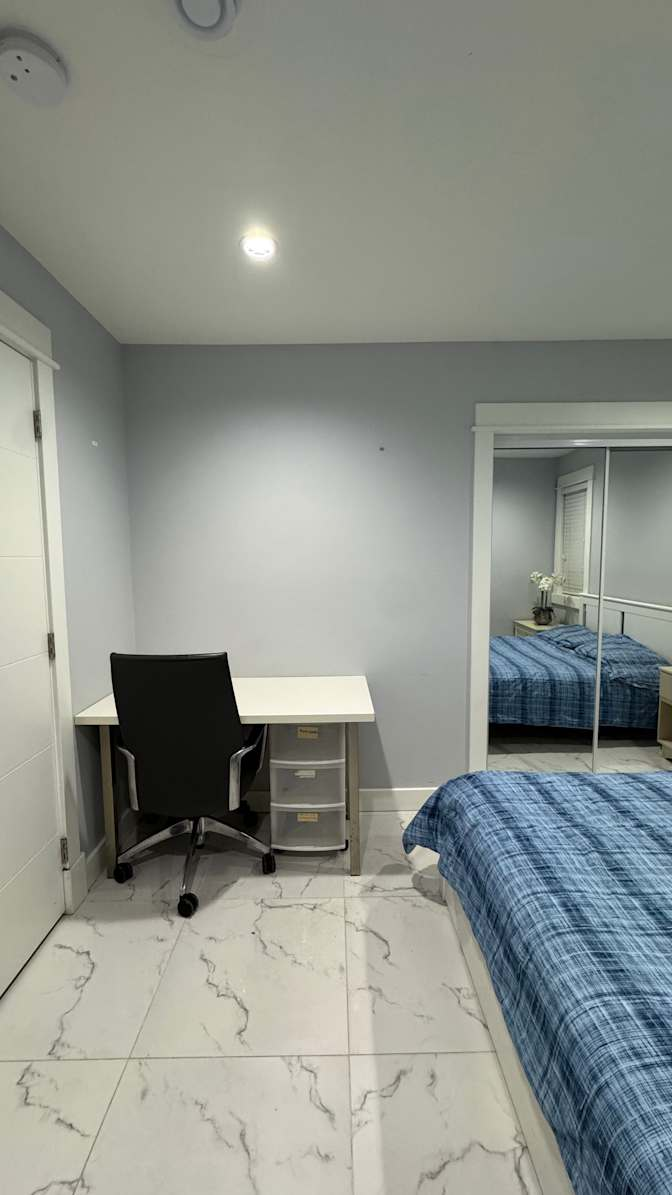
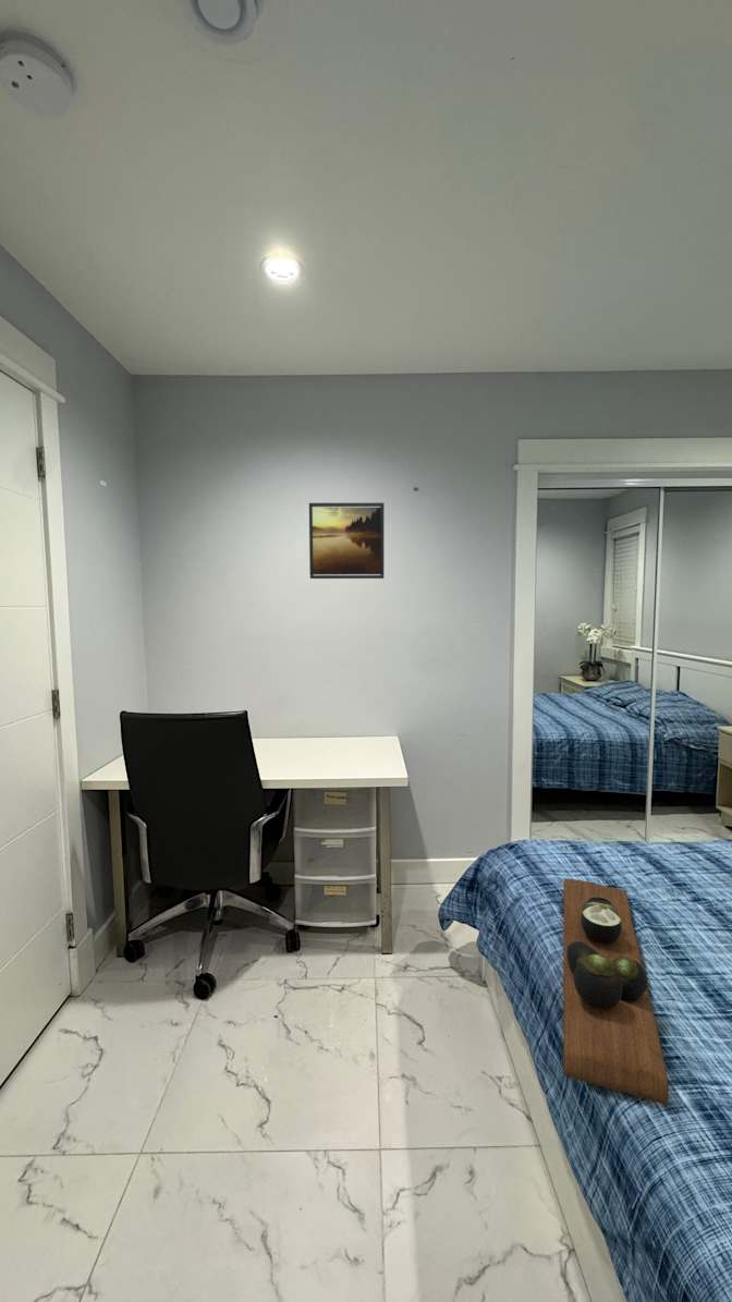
+ decorative tray (602, 937)
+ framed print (346, 540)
